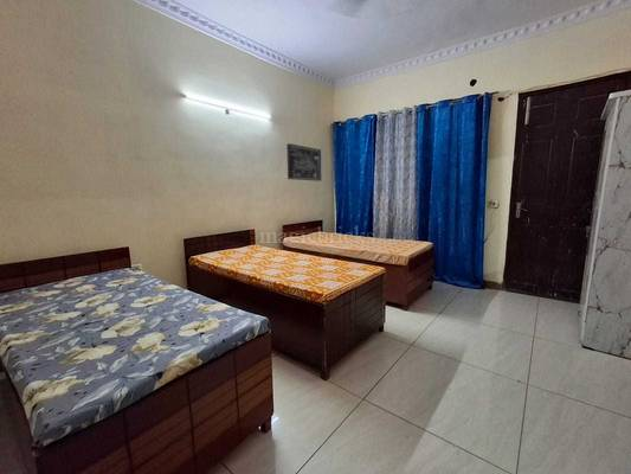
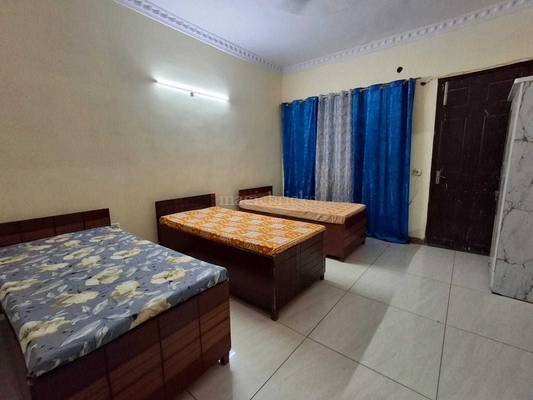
- wall art (304, 164)
